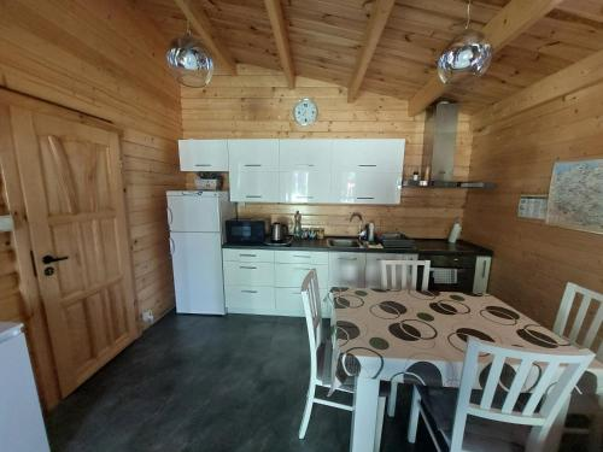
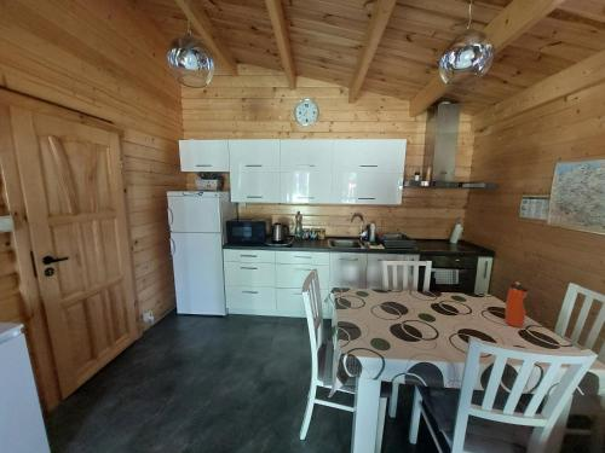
+ water bottle (515, 303)
